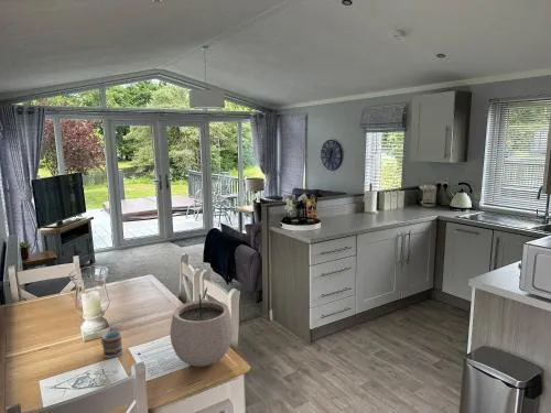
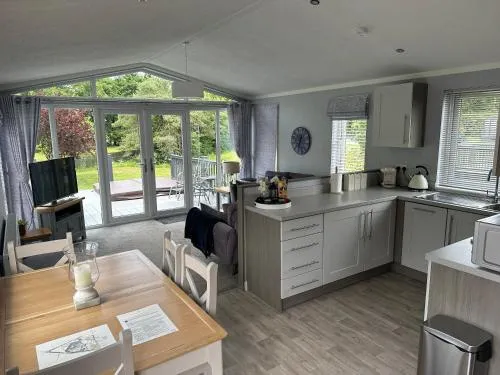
- cup (109, 343)
- plant pot (202, 324)
